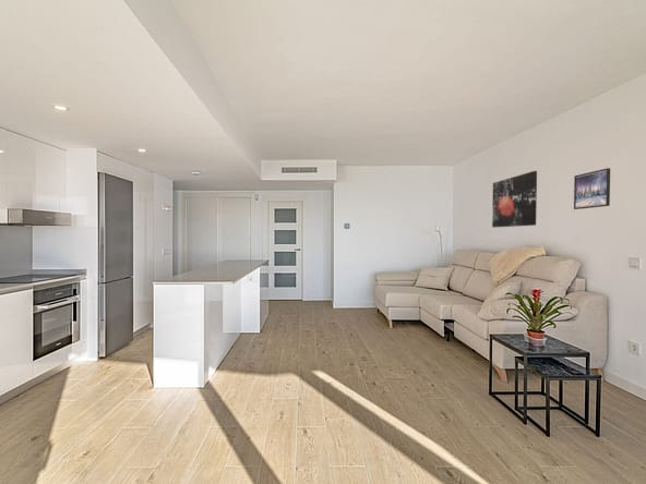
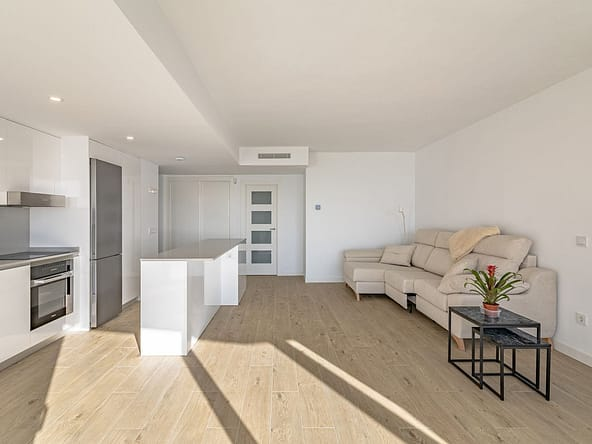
- wall art (512, 202)
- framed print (590, 190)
